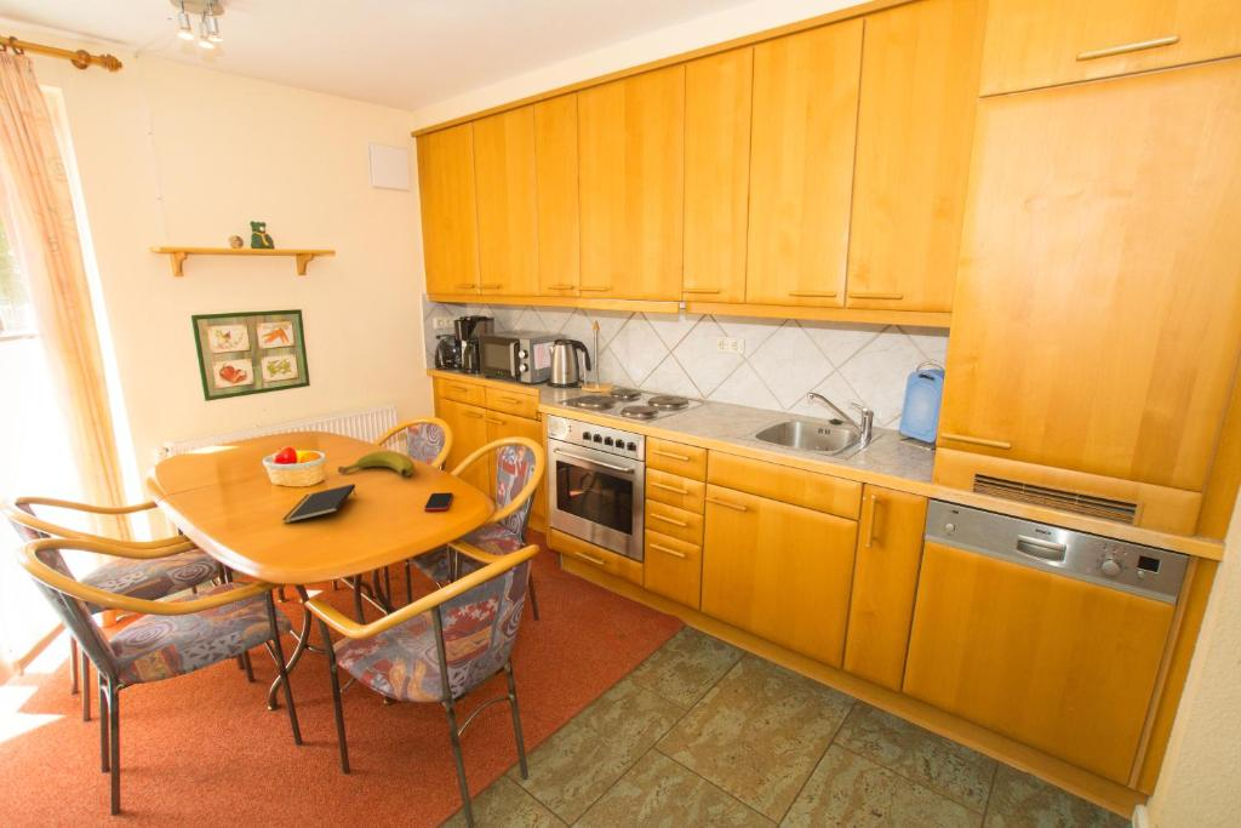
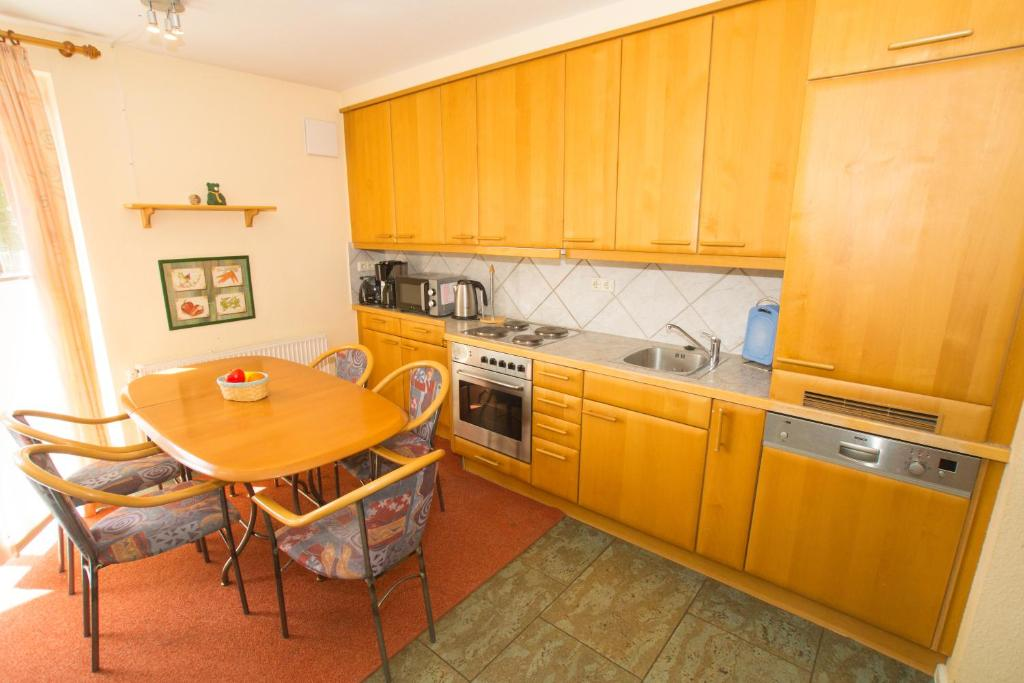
- banana (383, 464)
- smartphone (439, 501)
- notepad (320, 502)
